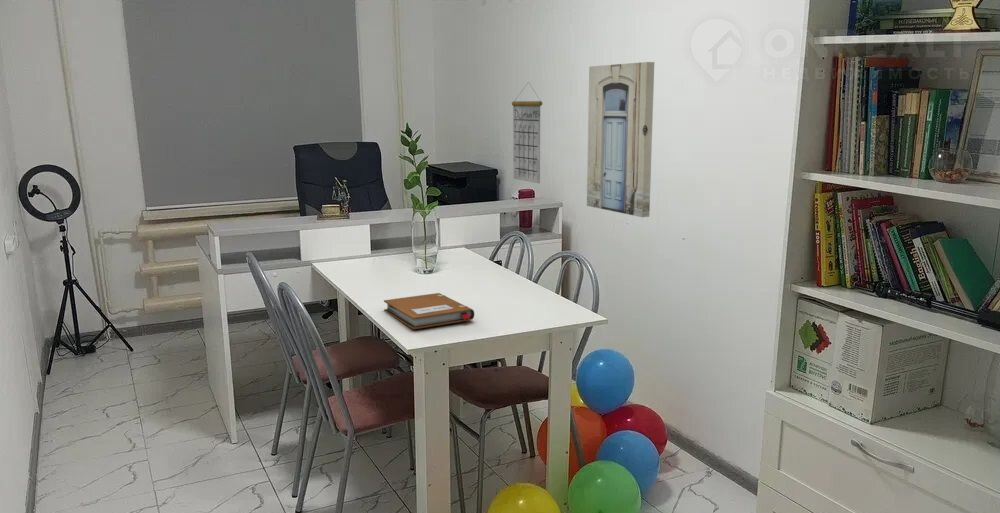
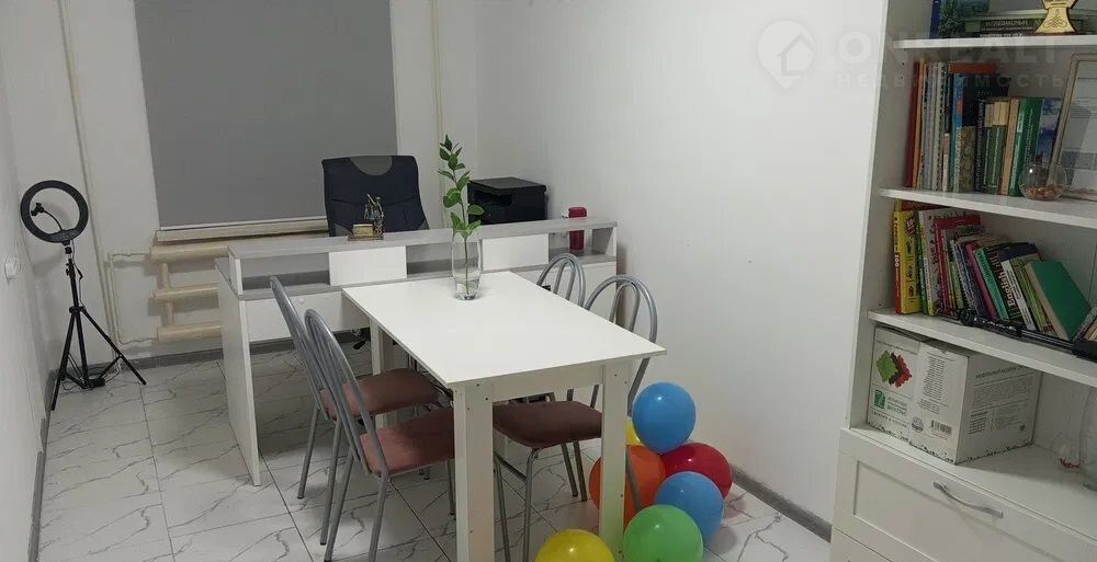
- calendar (526, 132)
- wall art (618, 139)
- notebook (429, 310)
